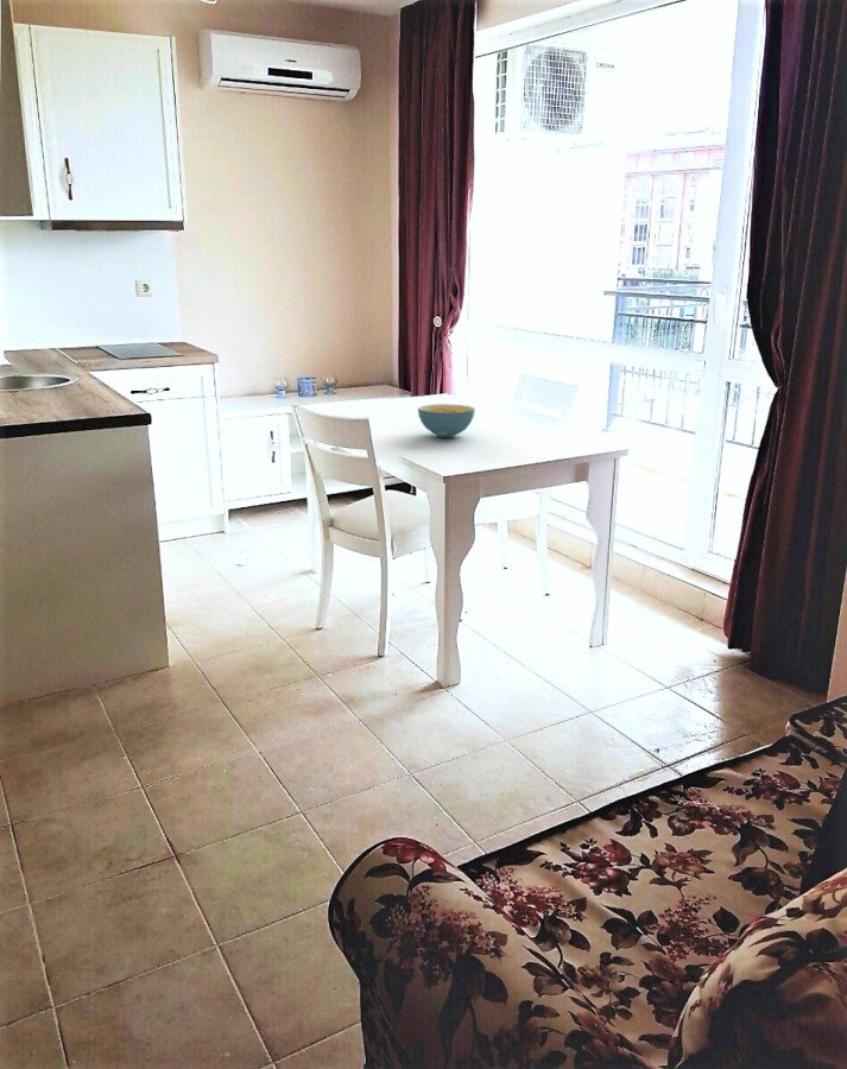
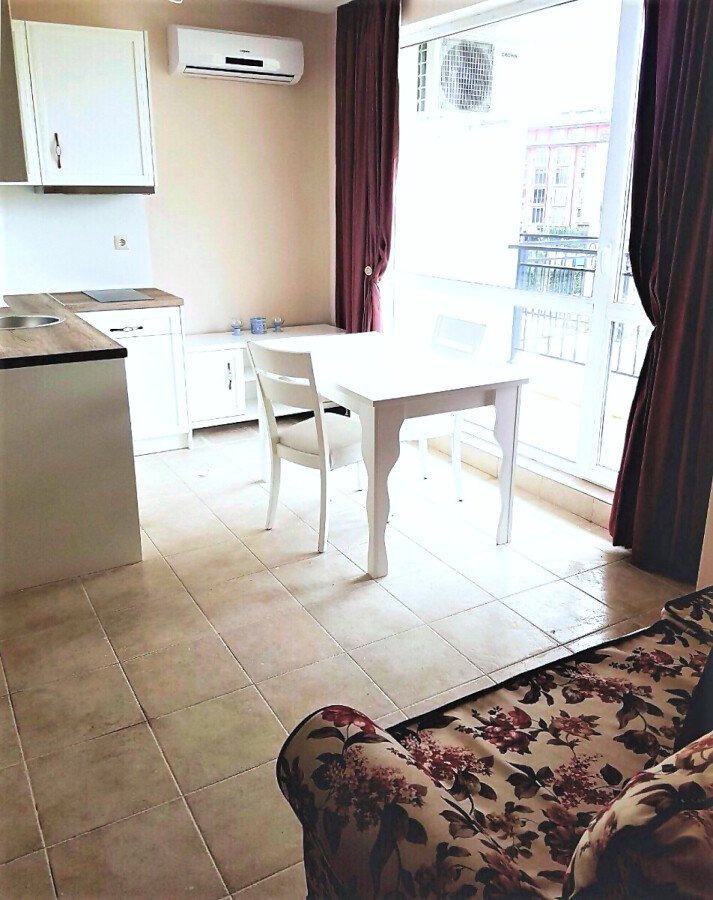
- cereal bowl (445, 422)
